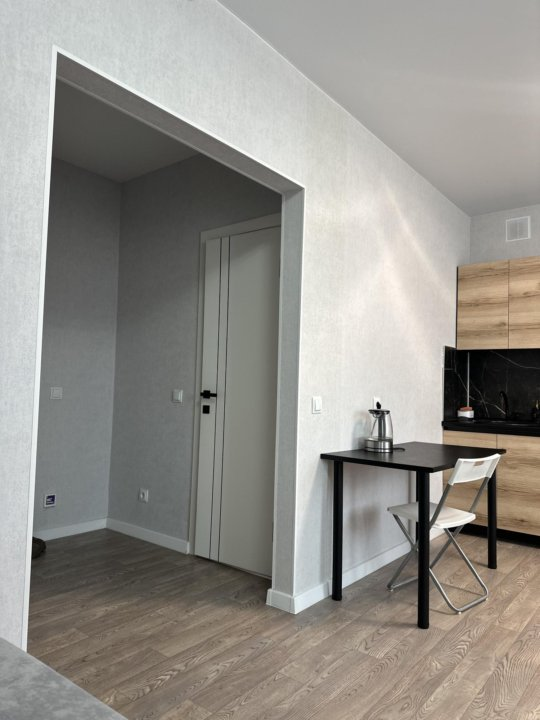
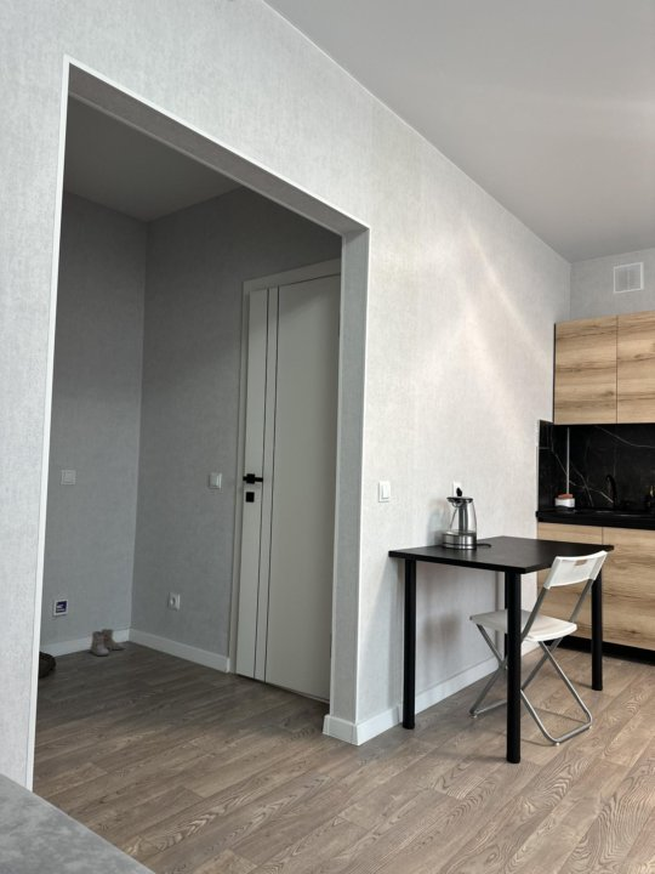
+ boots (104, 641)
